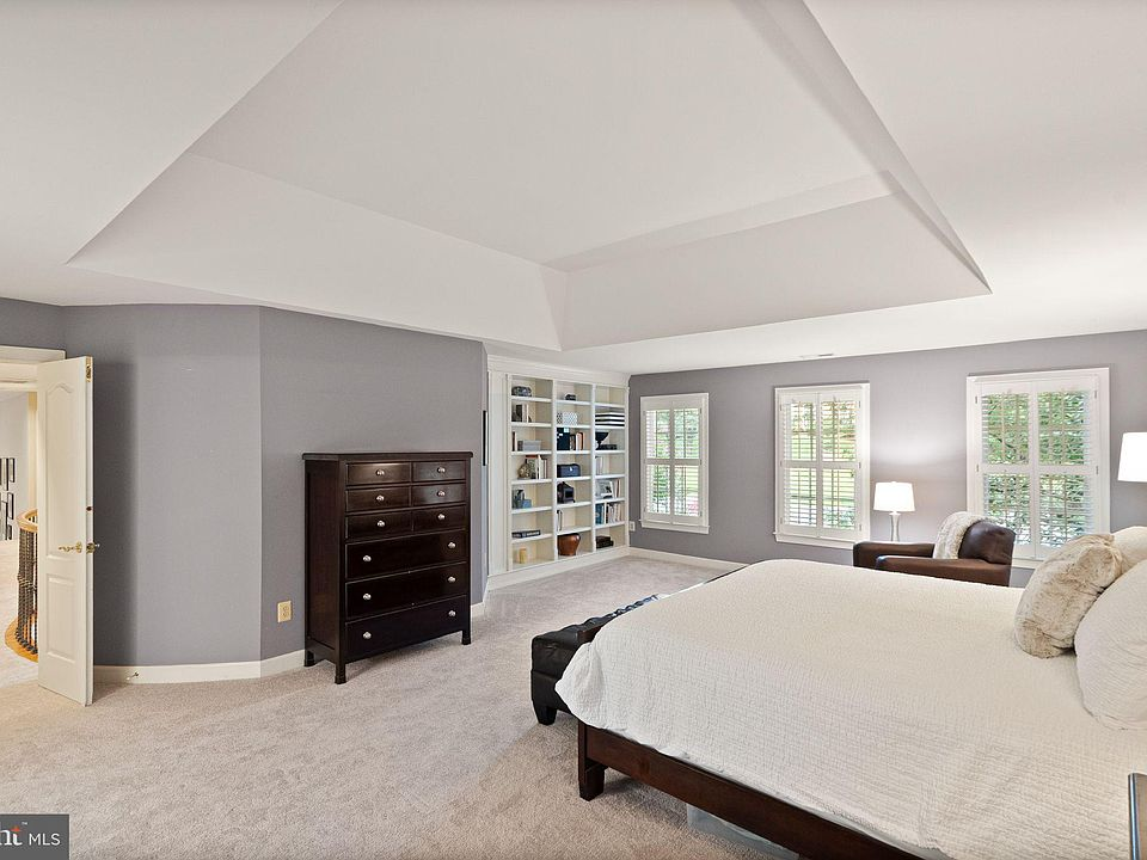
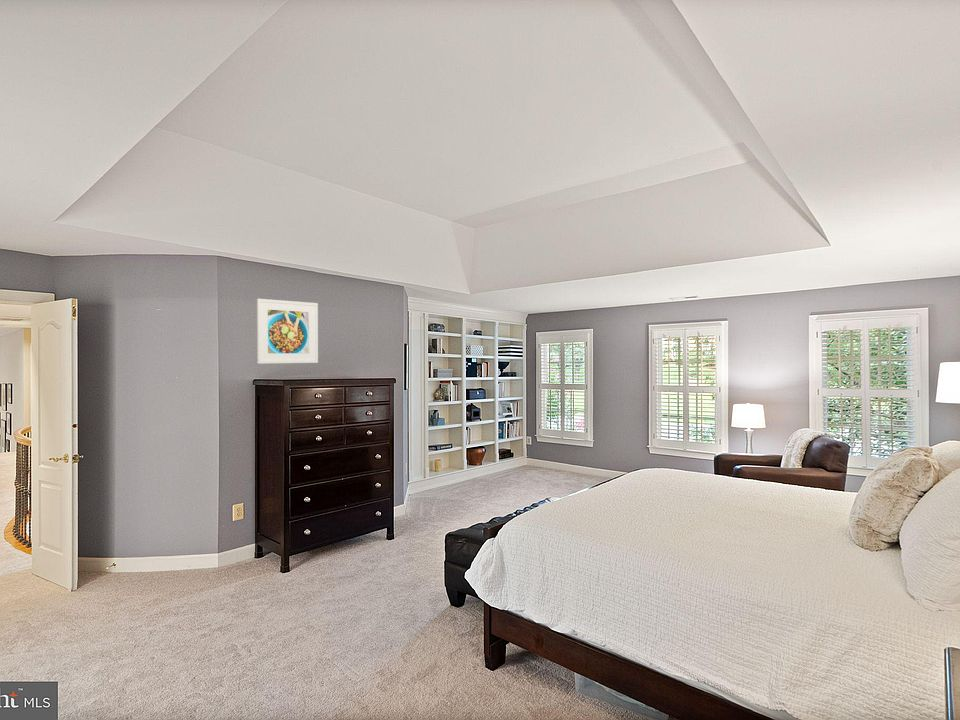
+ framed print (288, 332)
